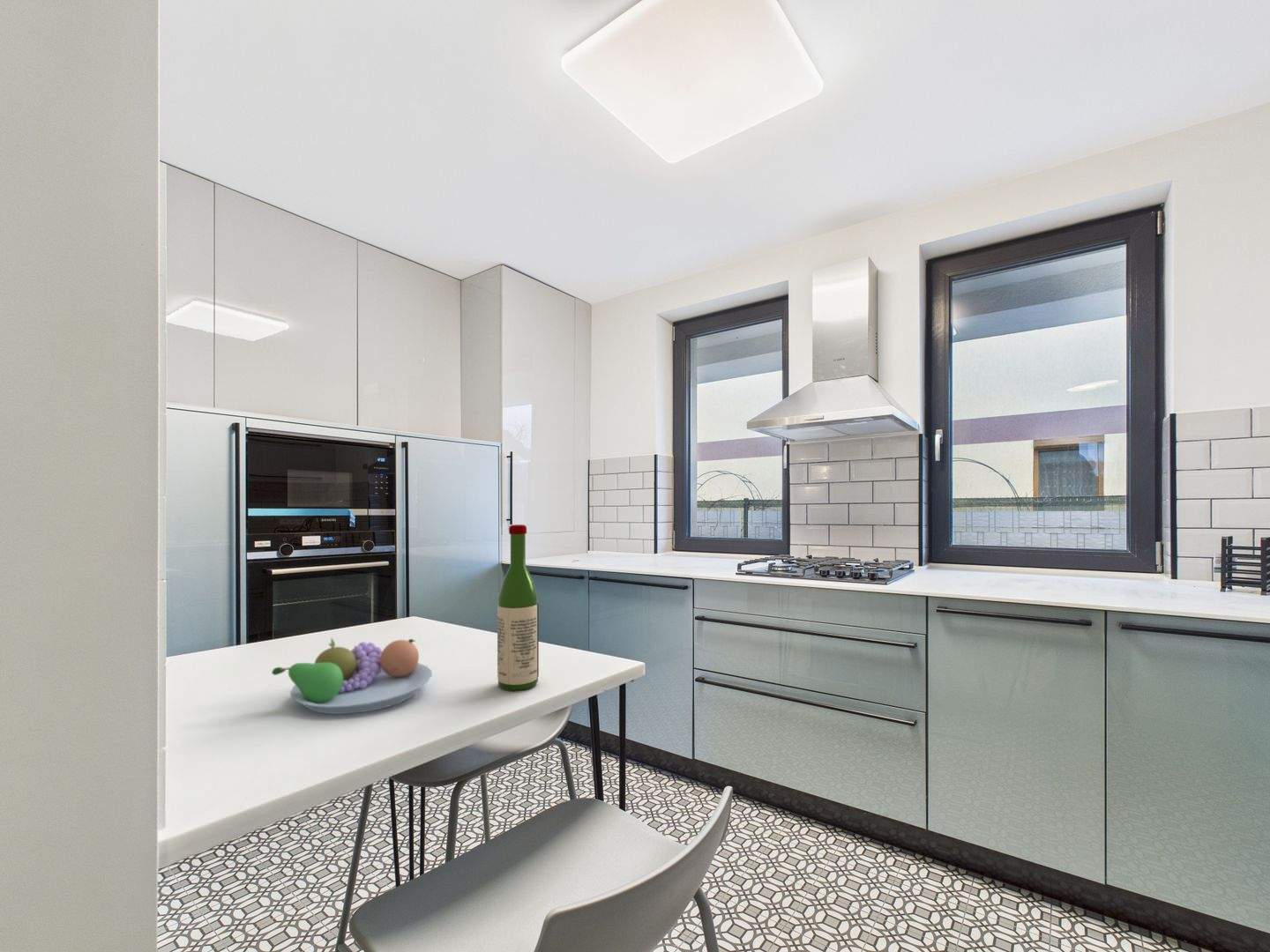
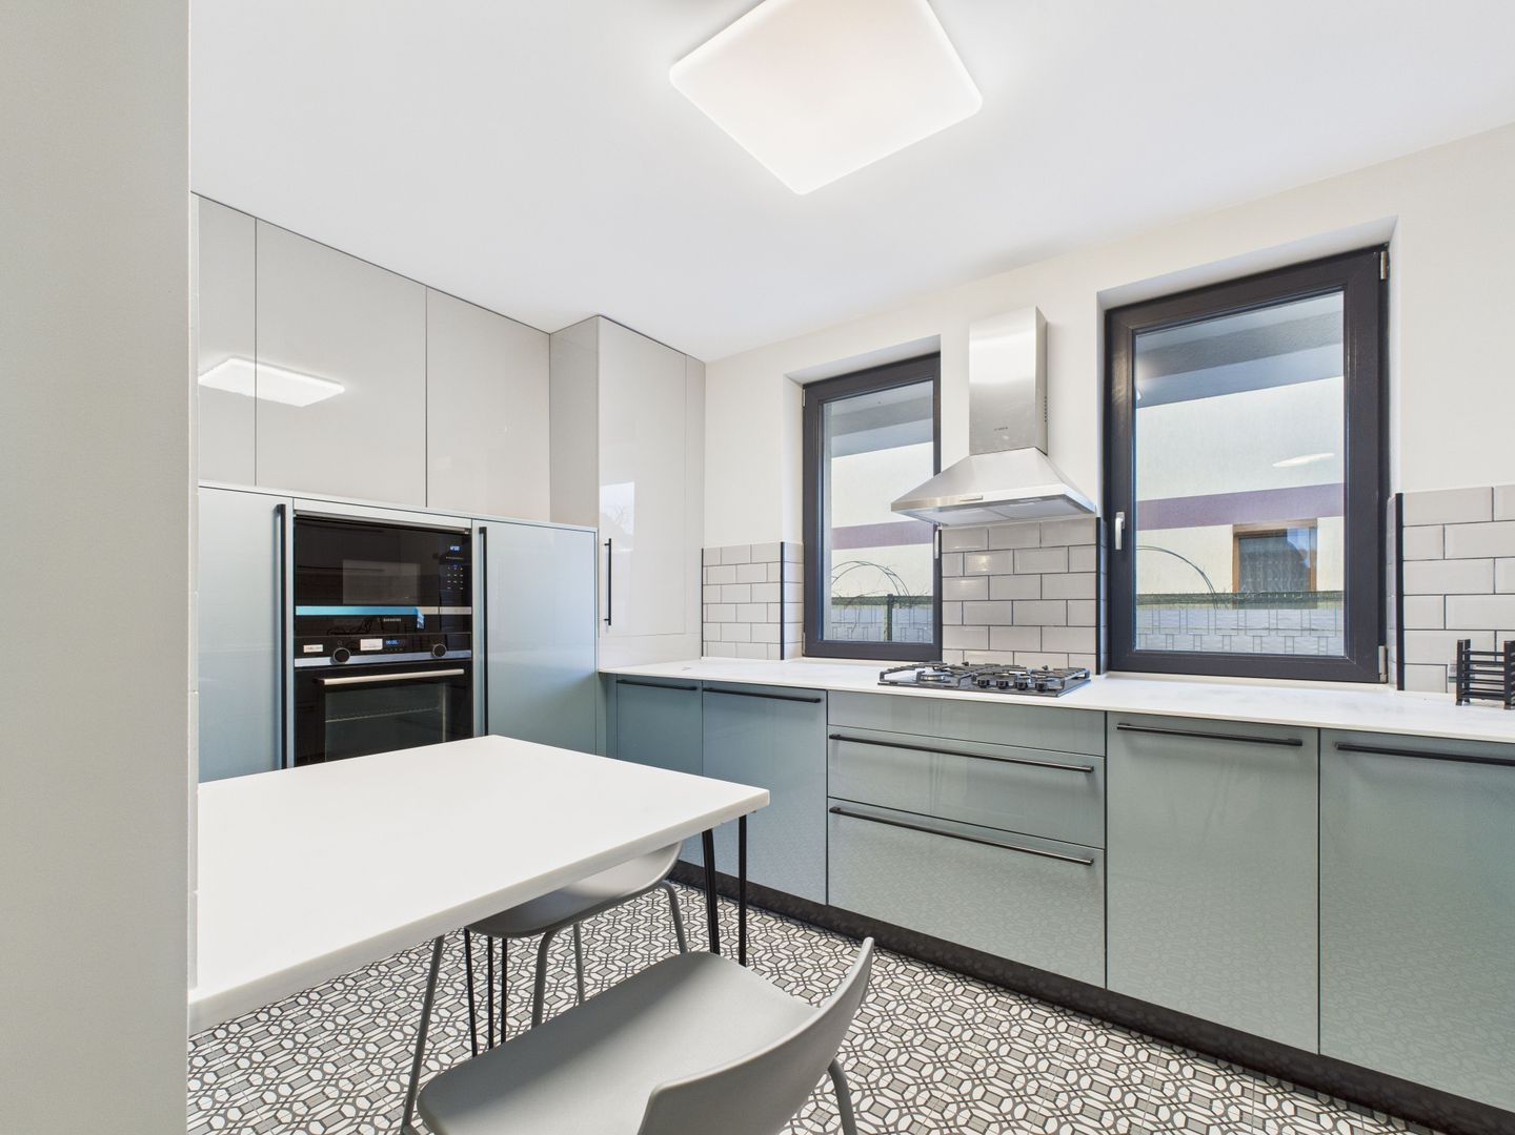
- fruit bowl (358, 668)
- wine bottle (518, 605)
